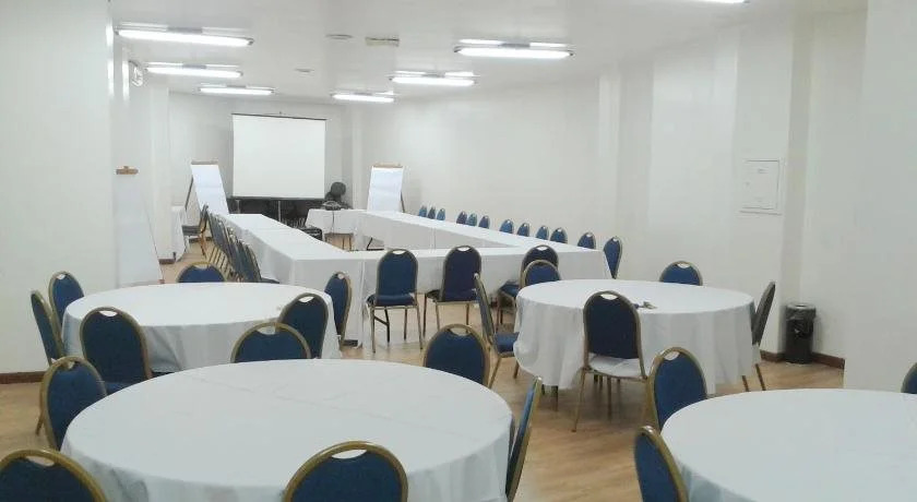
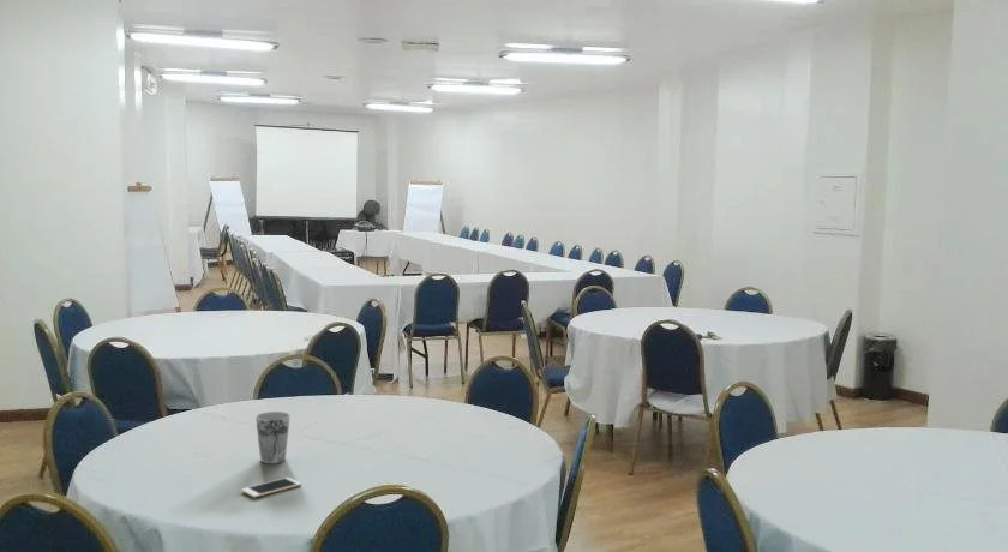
+ cell phone (271, 486)
+ cup (272, 437)
